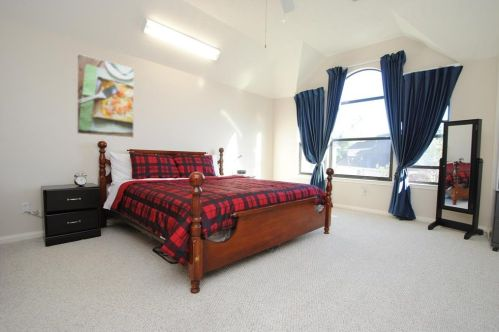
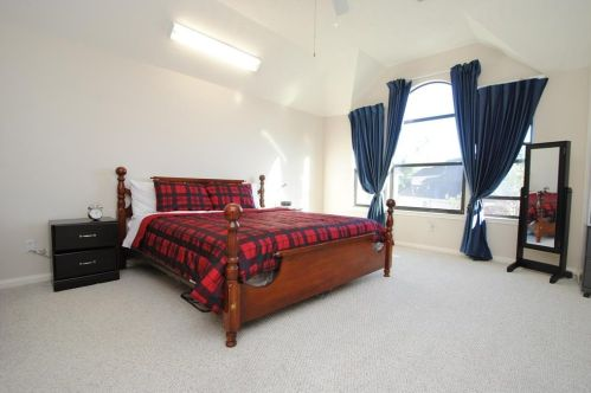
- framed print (107, 99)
